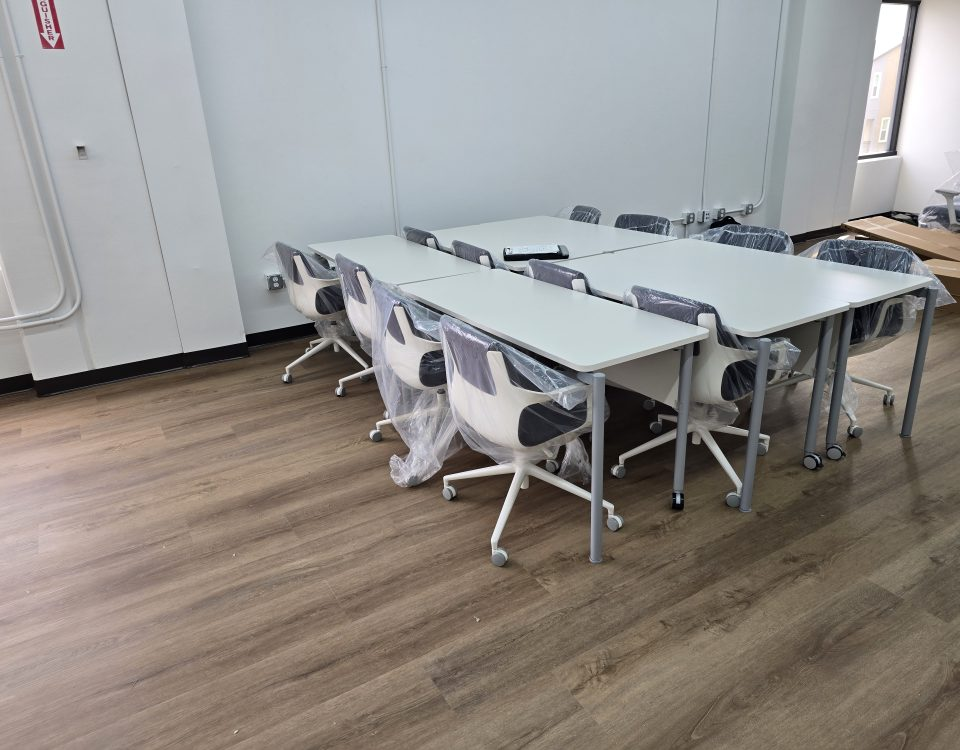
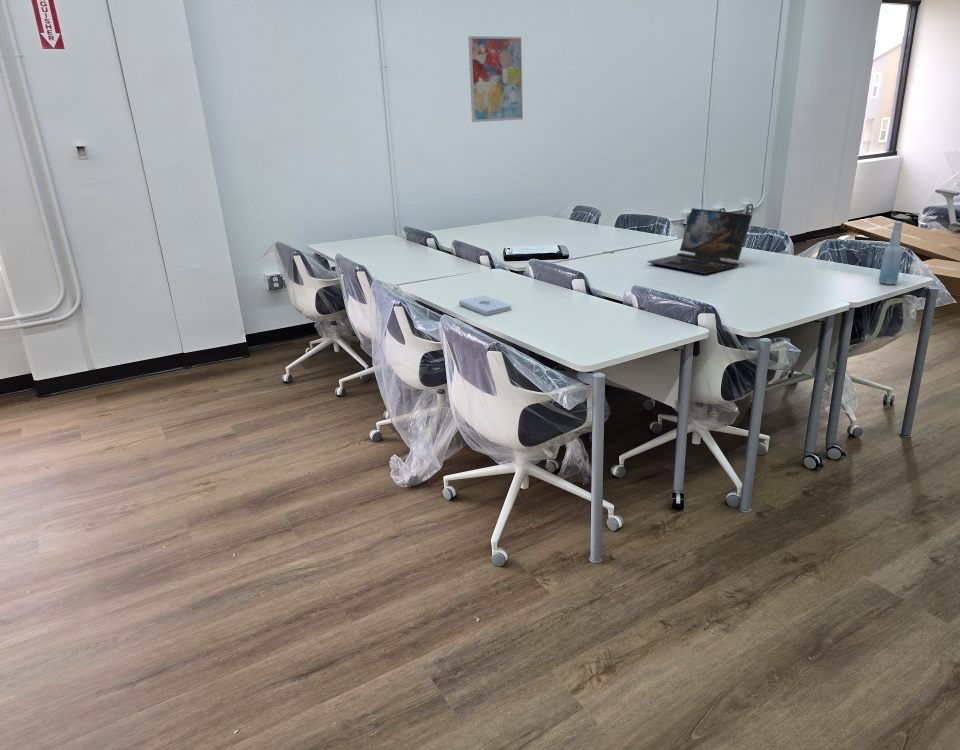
+ laptop (698, 240)
+ wall art (496, 79)
+ notepad (485, 305)
+ bottle (893, 253)
